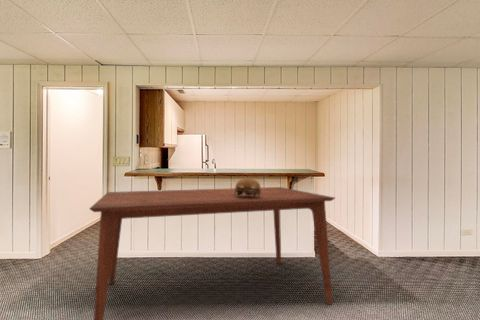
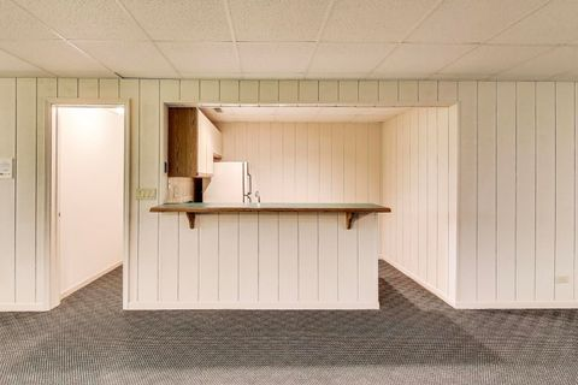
- decorative bowl (247, 187)
- dining table (212, 213)
